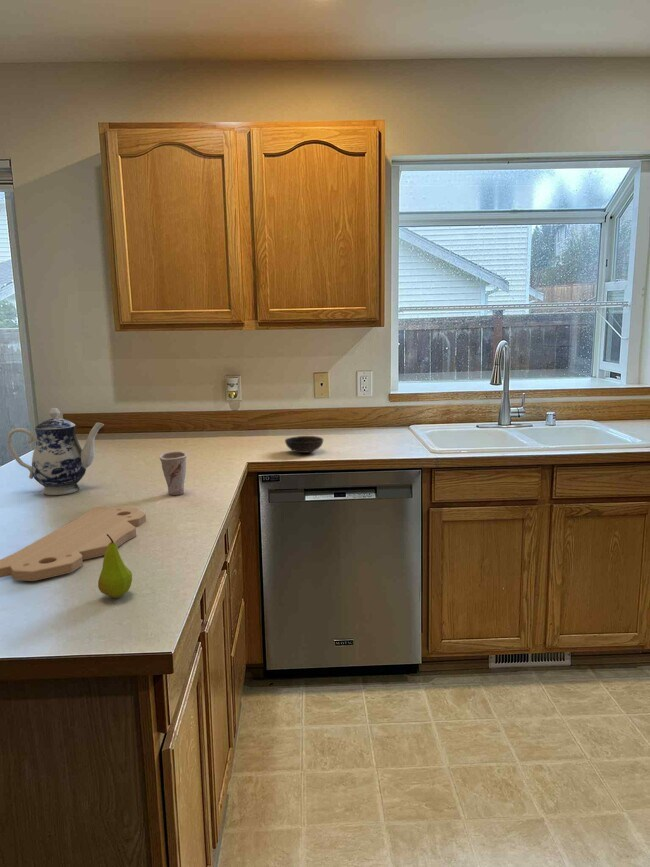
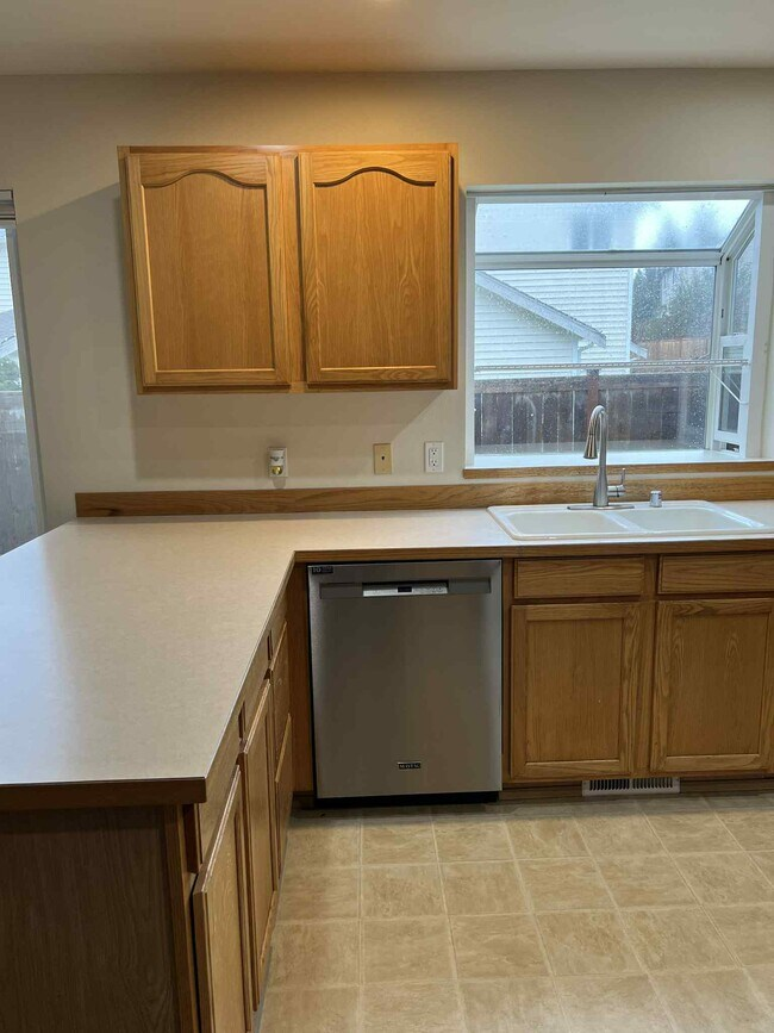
- fruit (114, 564)
- teapot (57, 449)
- cutting board (86, 538)
- cup (174, 473)
- bowl (304, 445)
